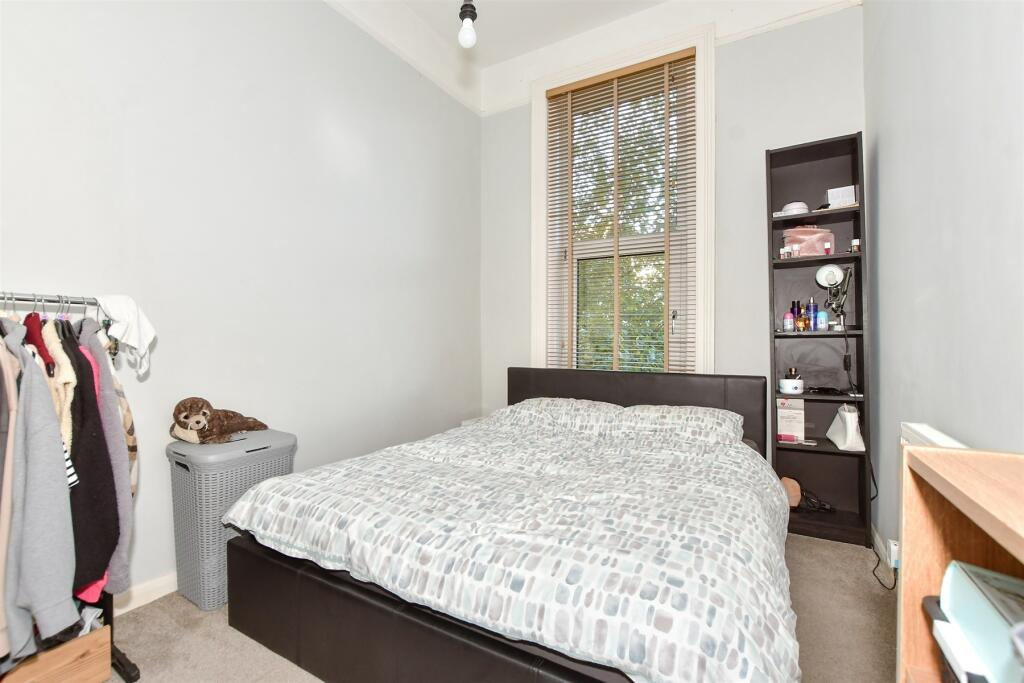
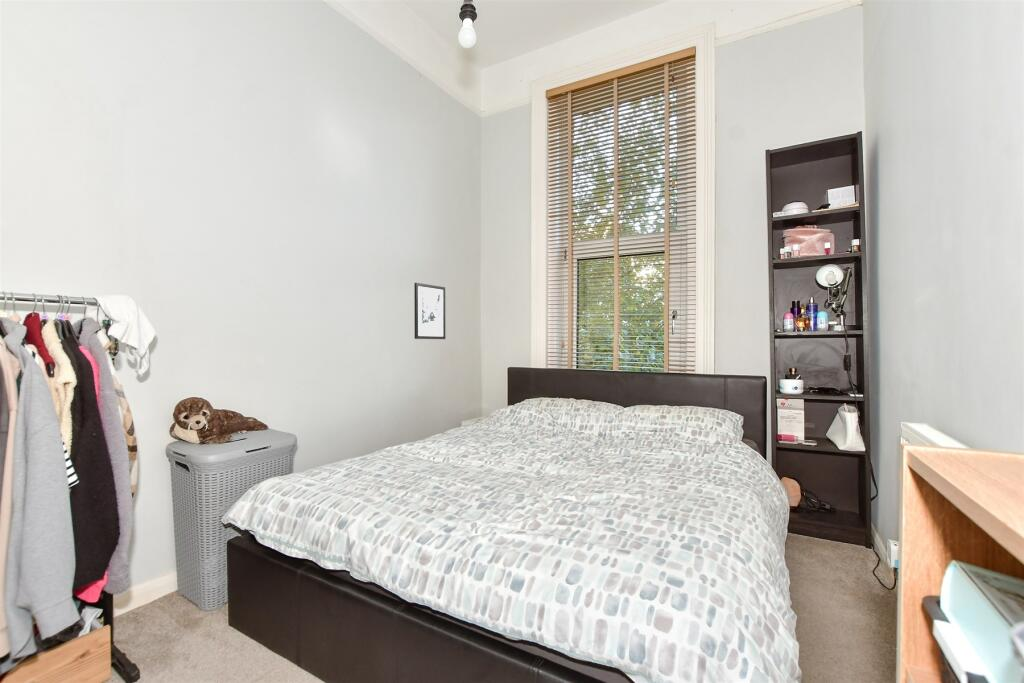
+ wall art (430, 312)
